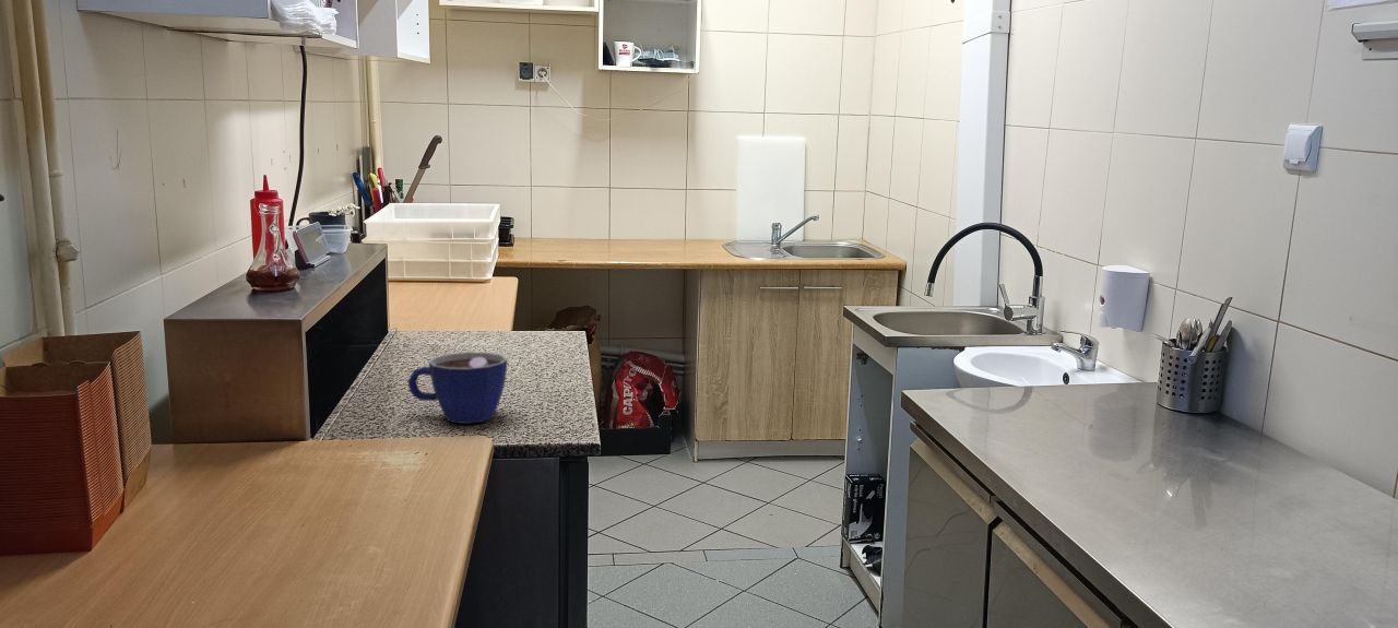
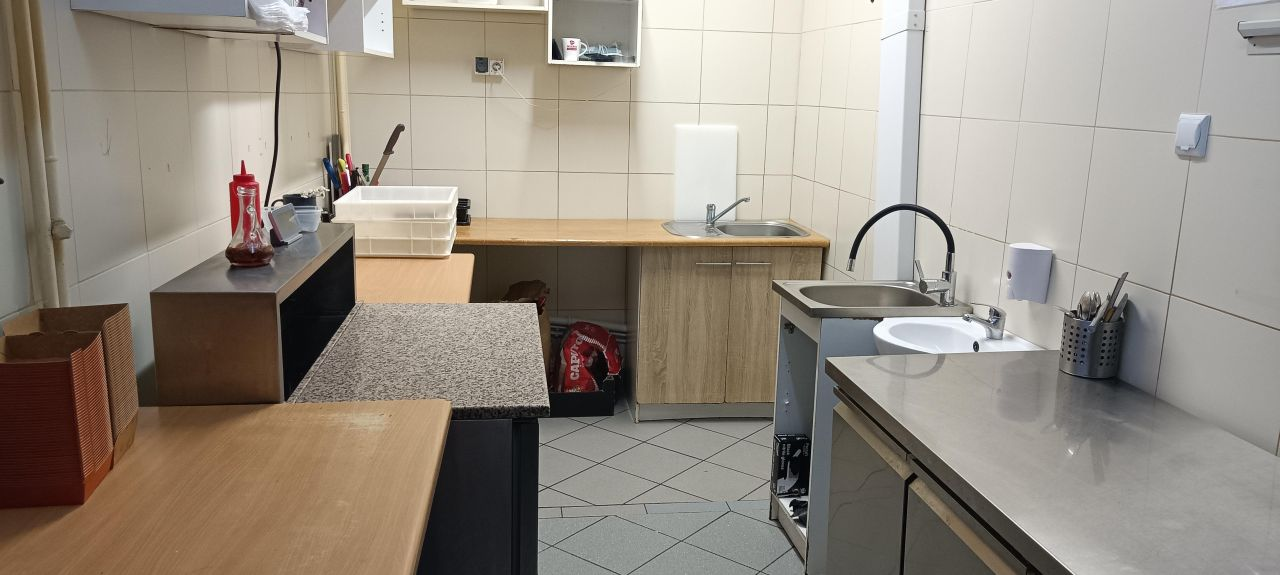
- cup (457, 387)
